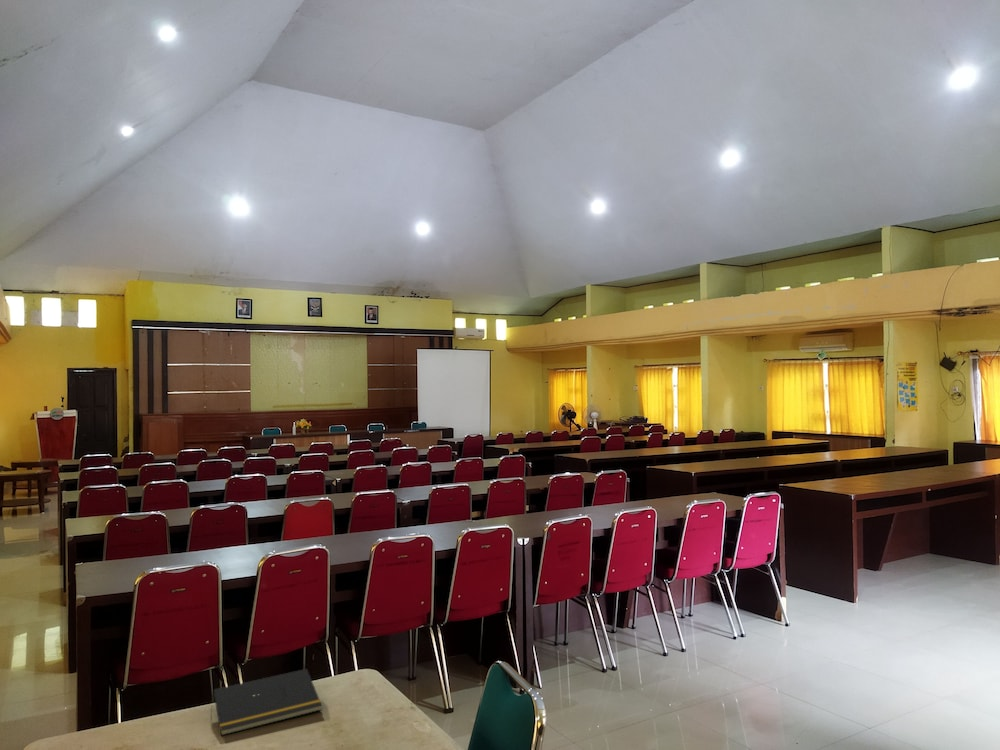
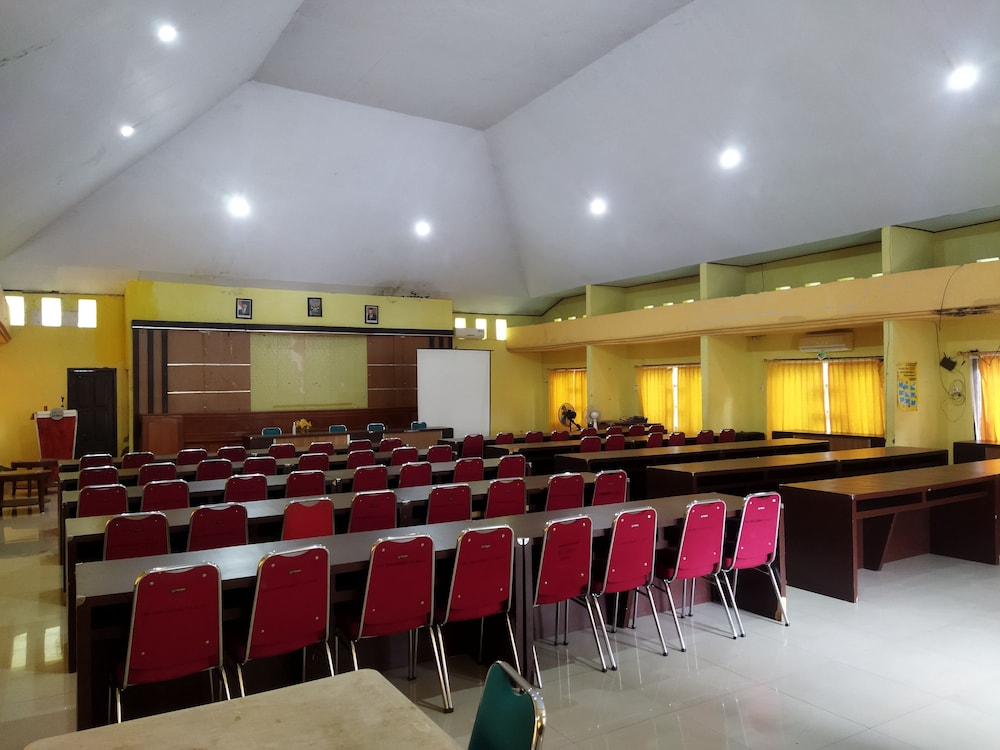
- notepad (267, 699)
